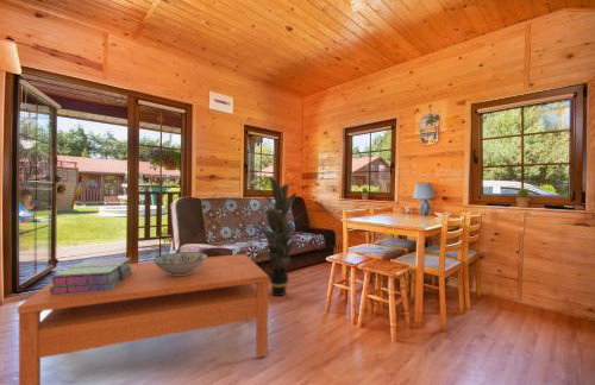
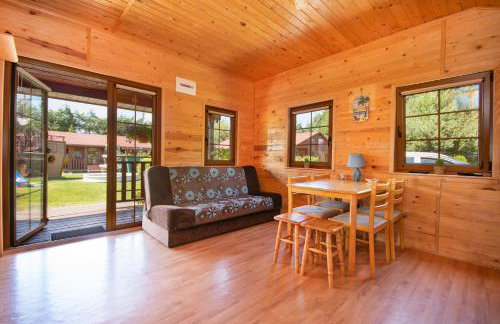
- decorative bowl (181, 265)
- coffee table (164, 310)
- indoor plant (274, 234)
- stack of books (95, 273)
